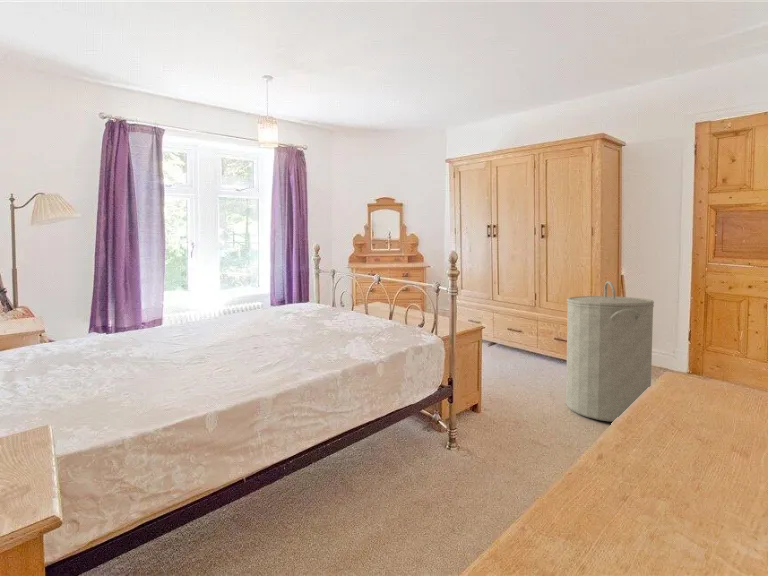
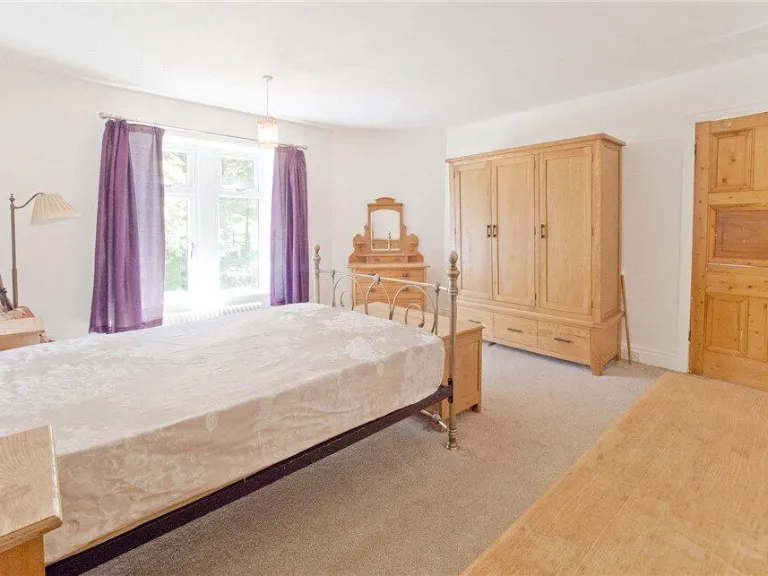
- laundry hamper (607, 345)
